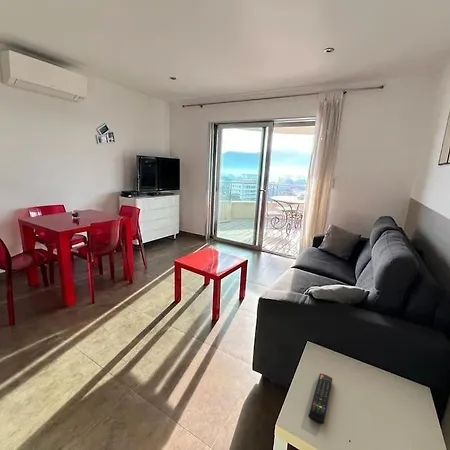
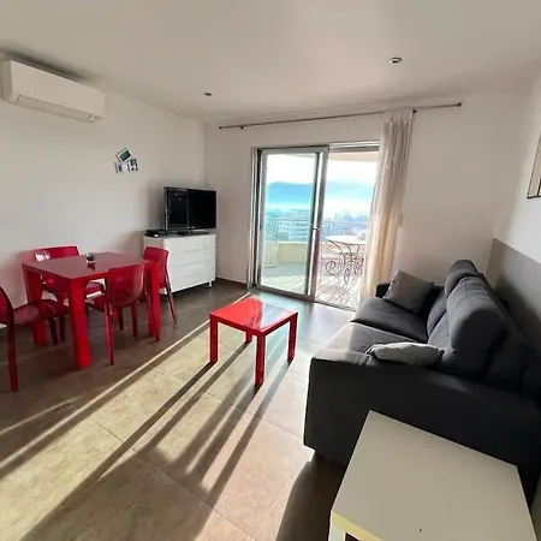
- remote control (321, 396)
